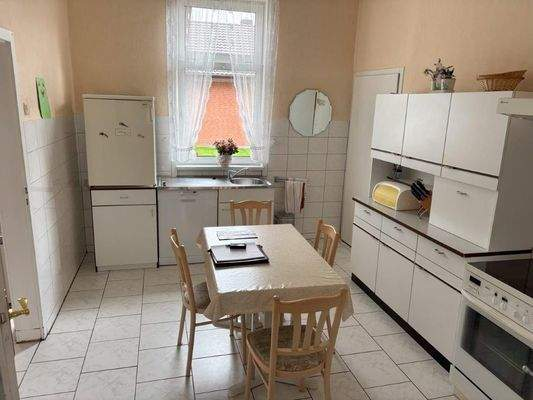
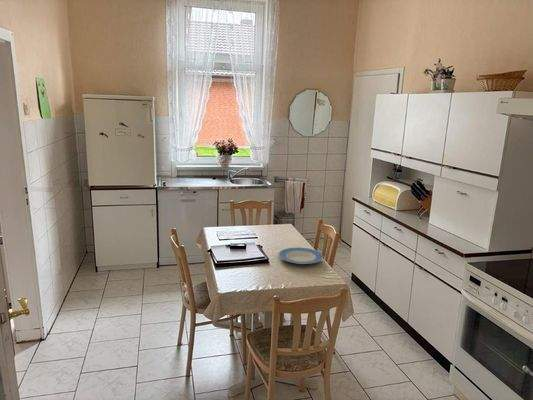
+ plate (300, 257)
